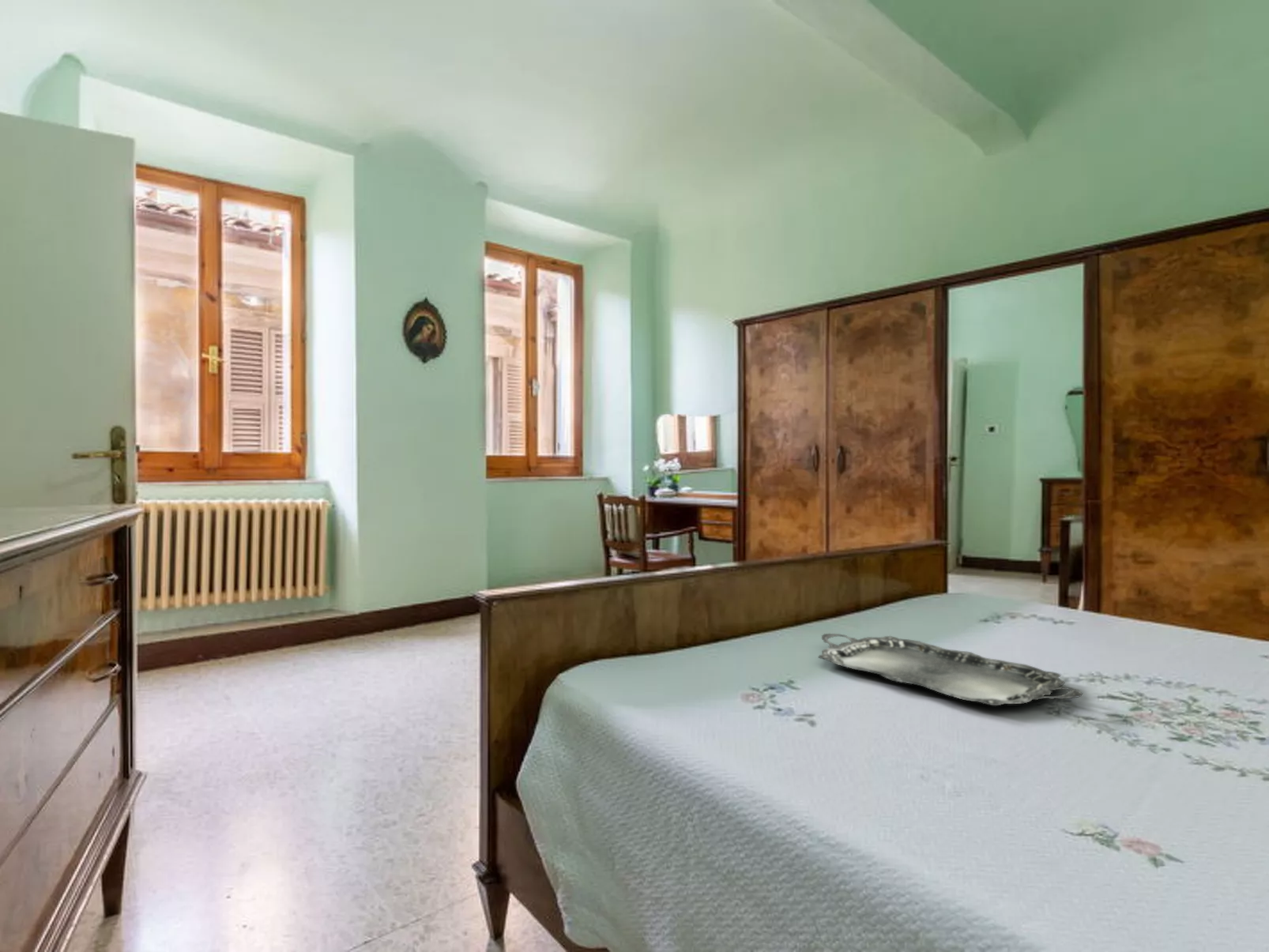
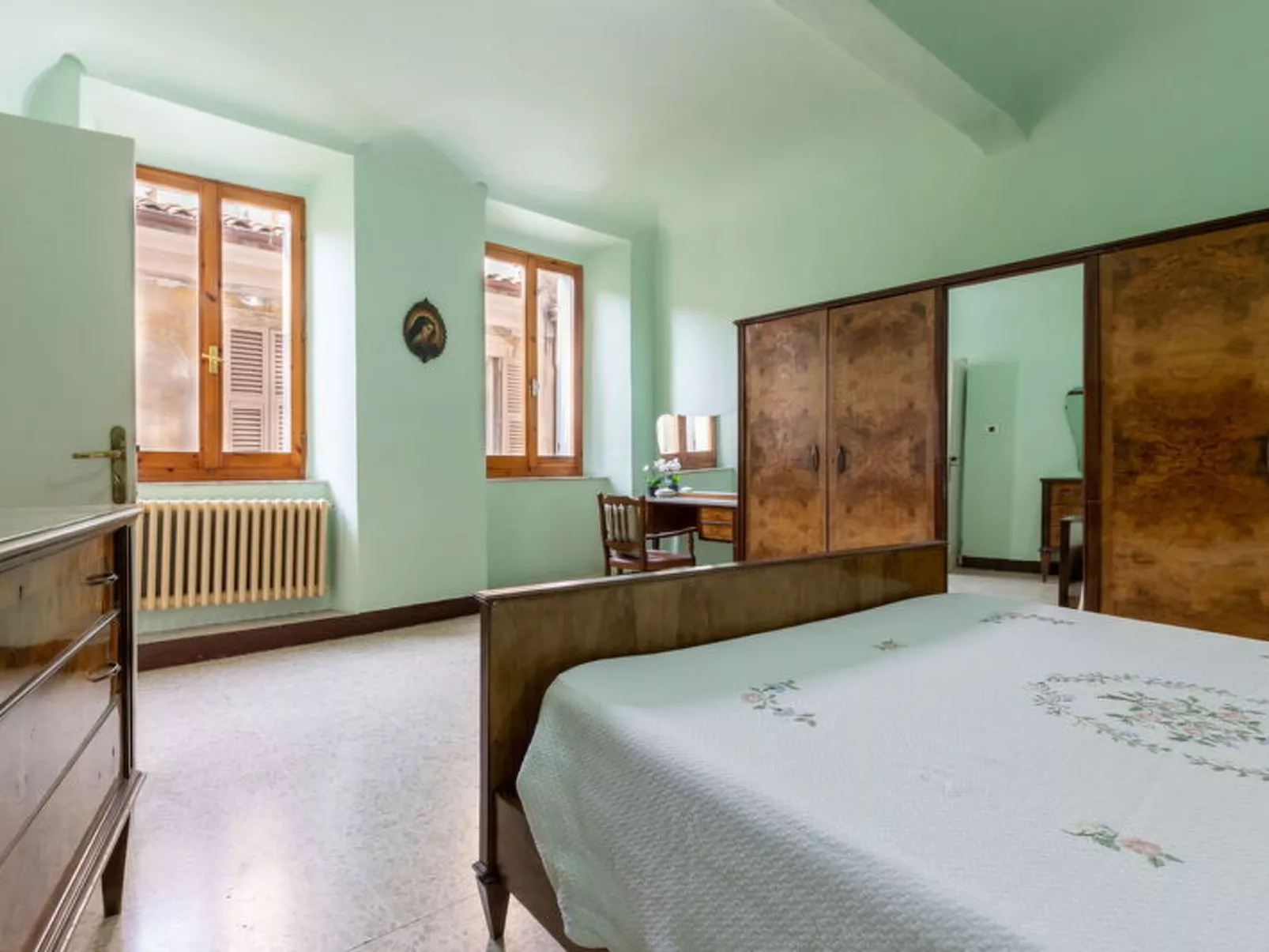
- serving tray (933, 665)
